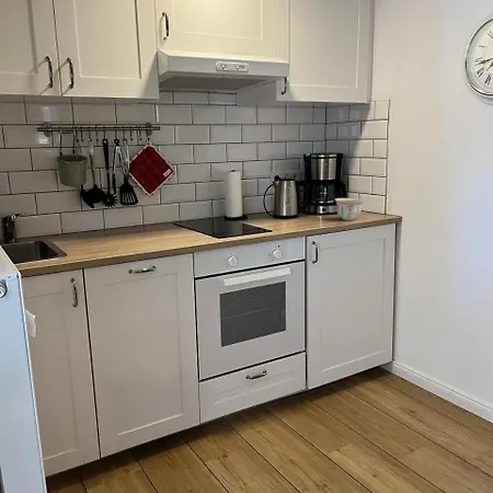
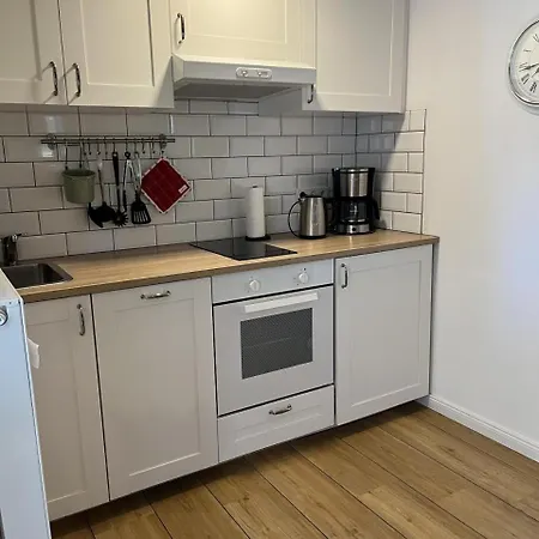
- bowl (348, 209)
